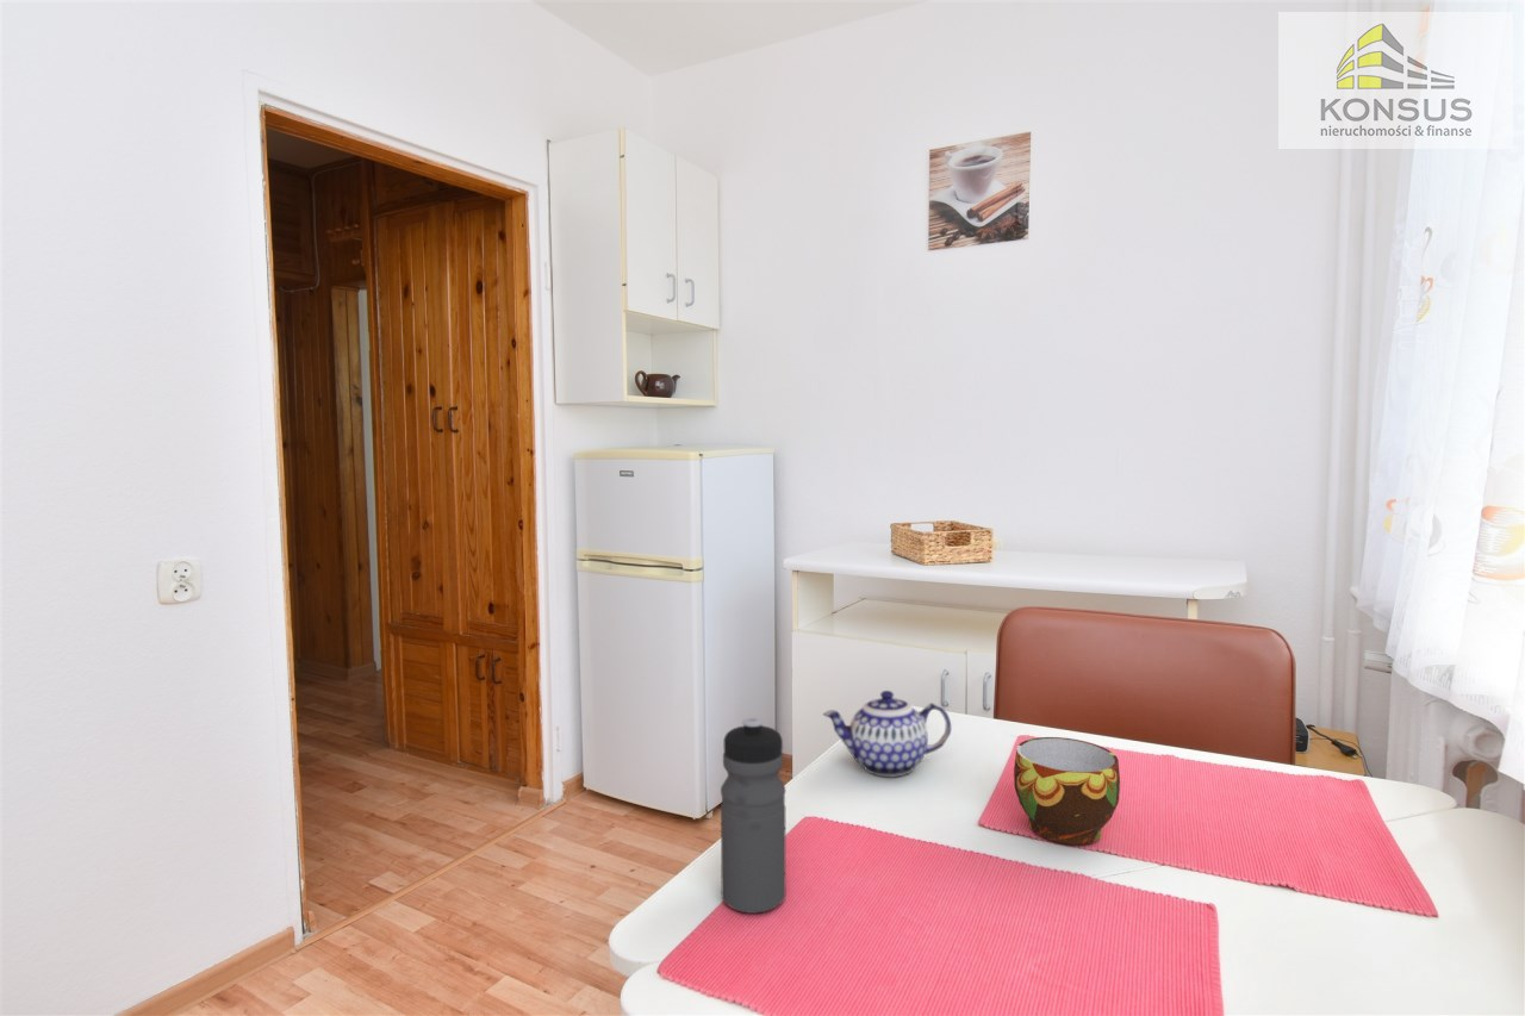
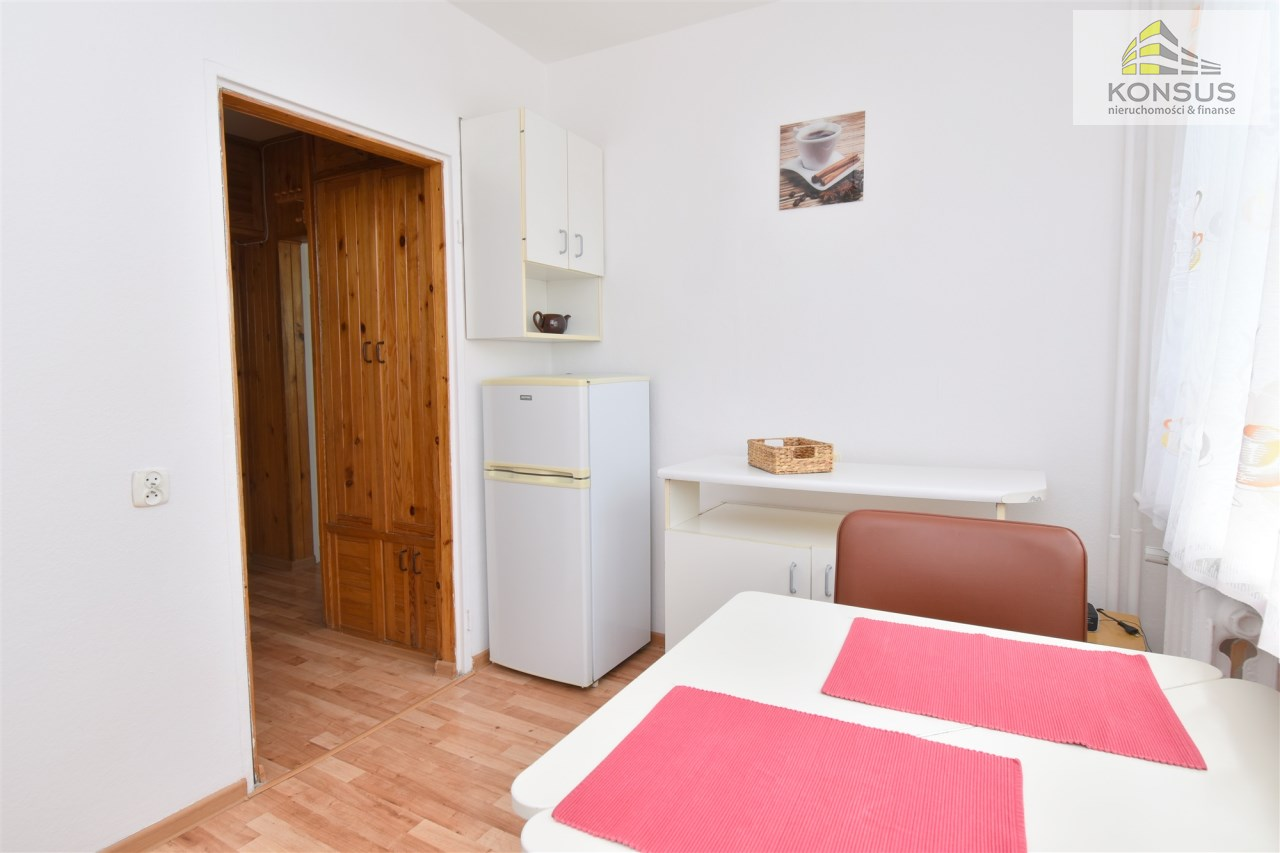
- water bottle (753, 809)
- teapot (886, 729)
- cup (1065, 789)
